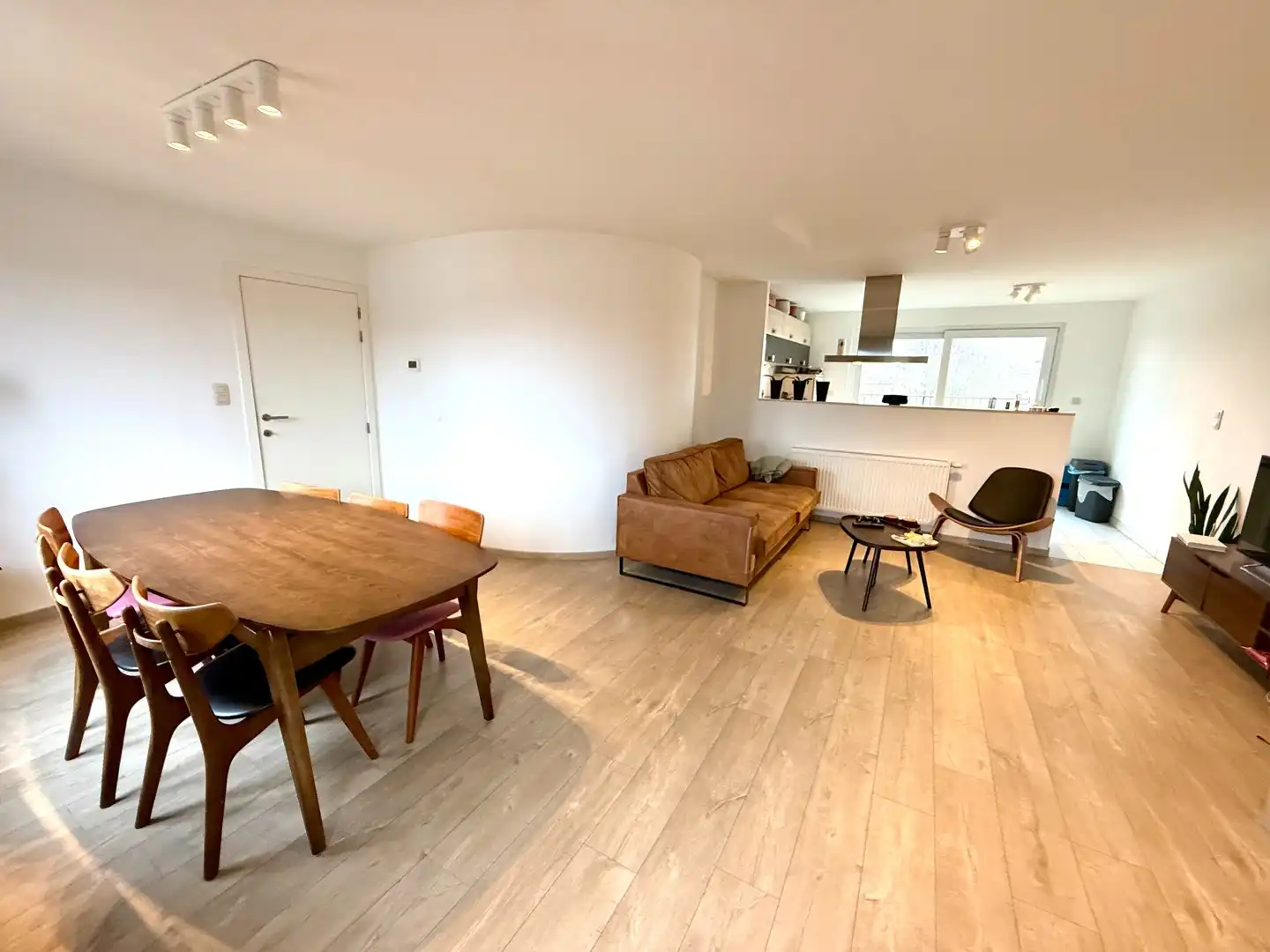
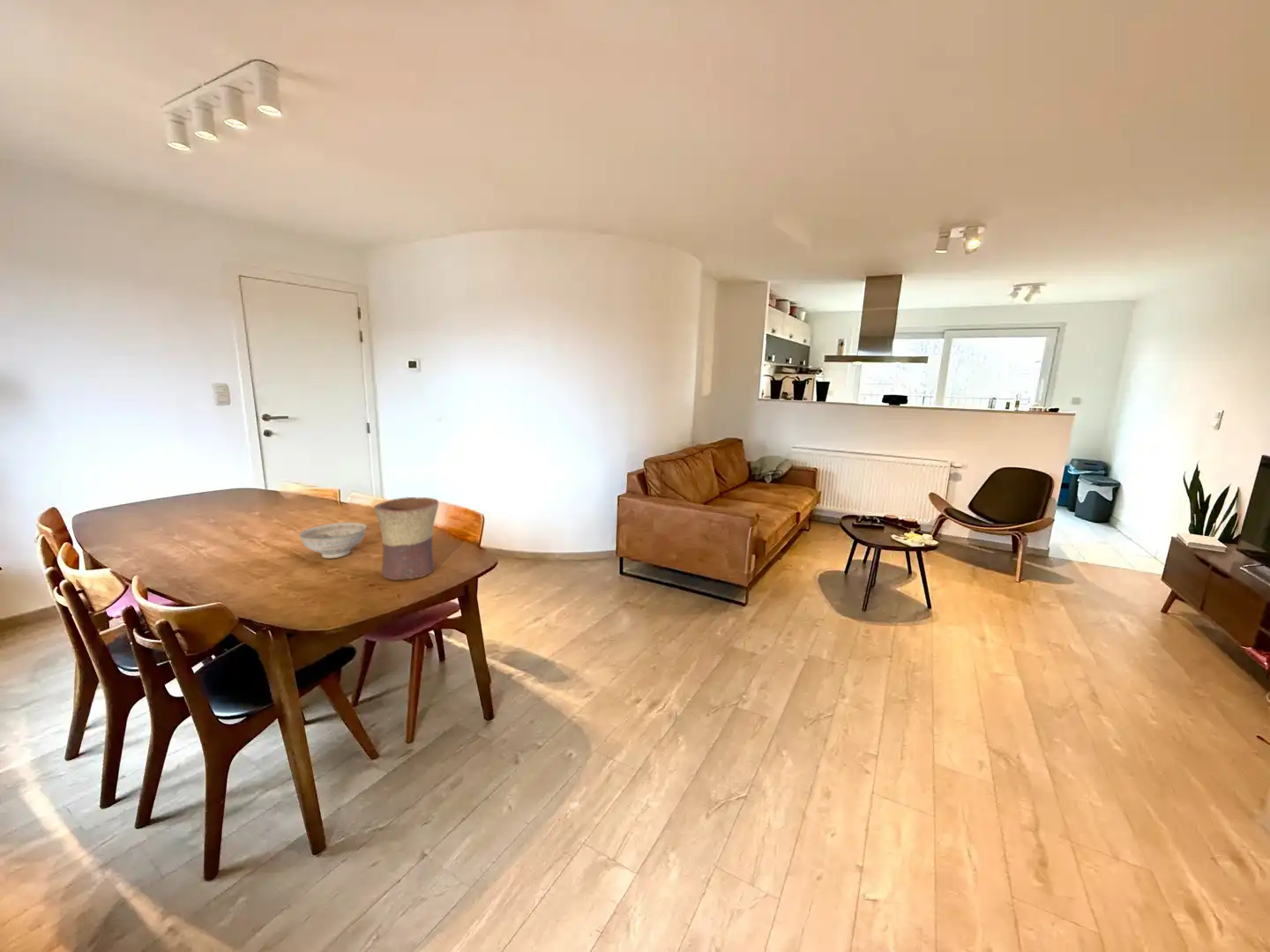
+ decorative bowl (334, 541)
+ flower pot (408, 537)
